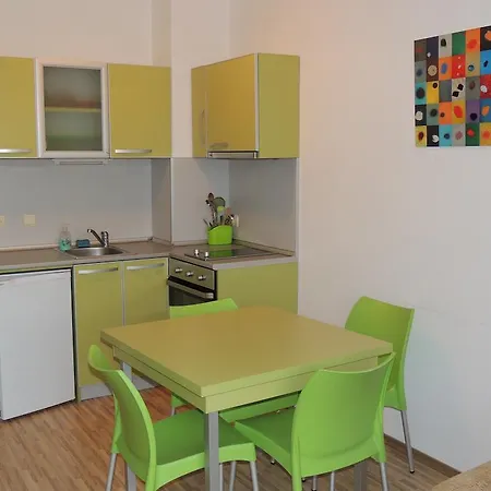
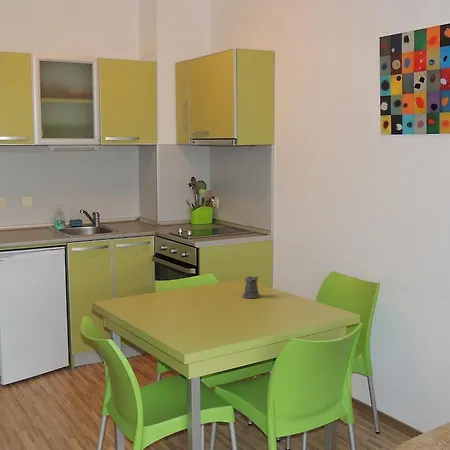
+ pepper shaker (252, 285)
